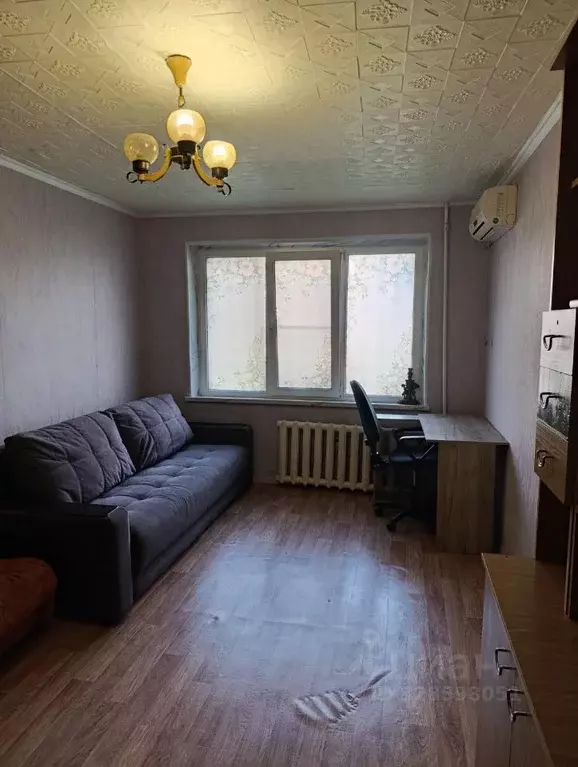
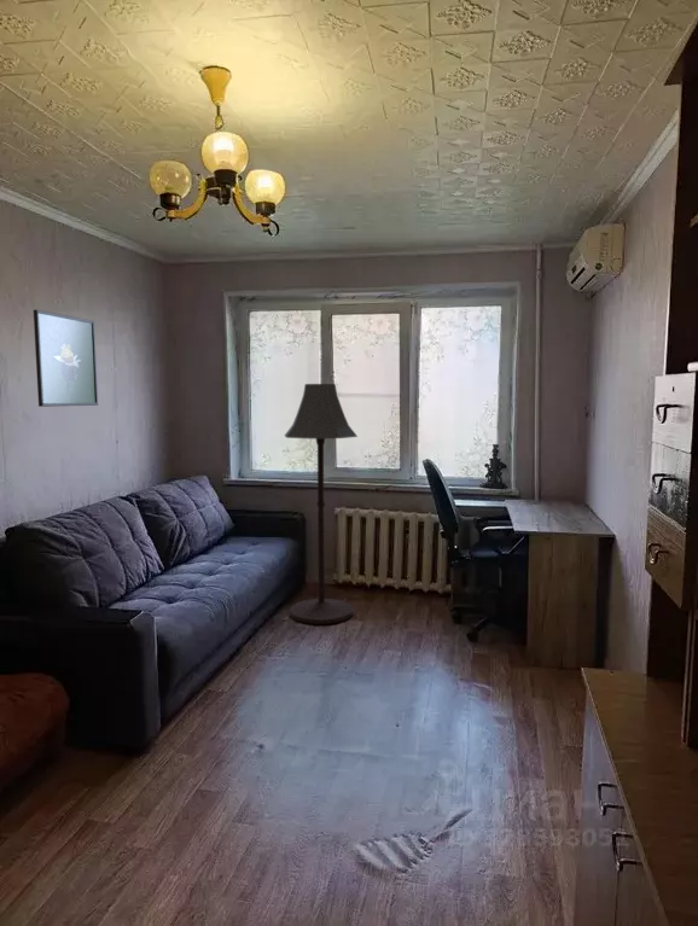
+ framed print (68, 361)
+ floor lamp (320, 500)
